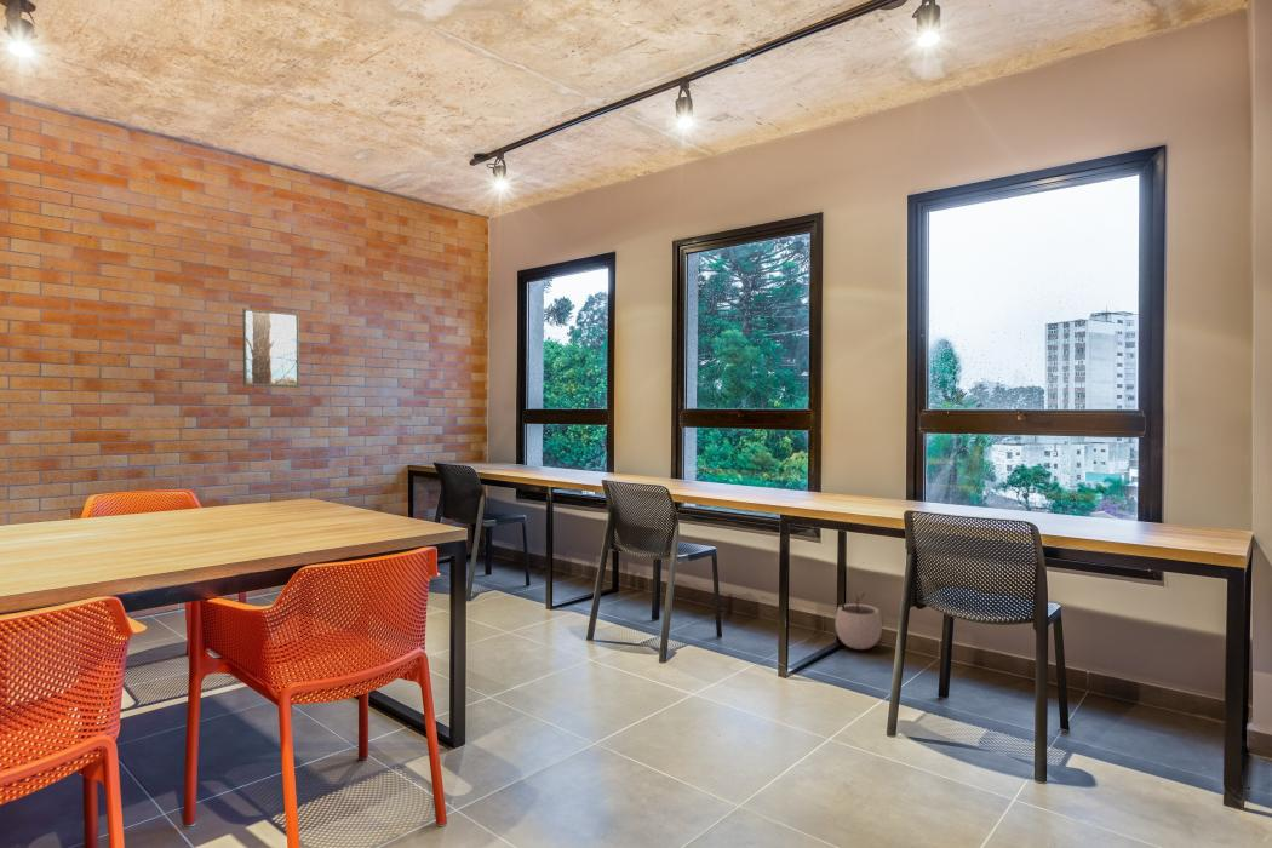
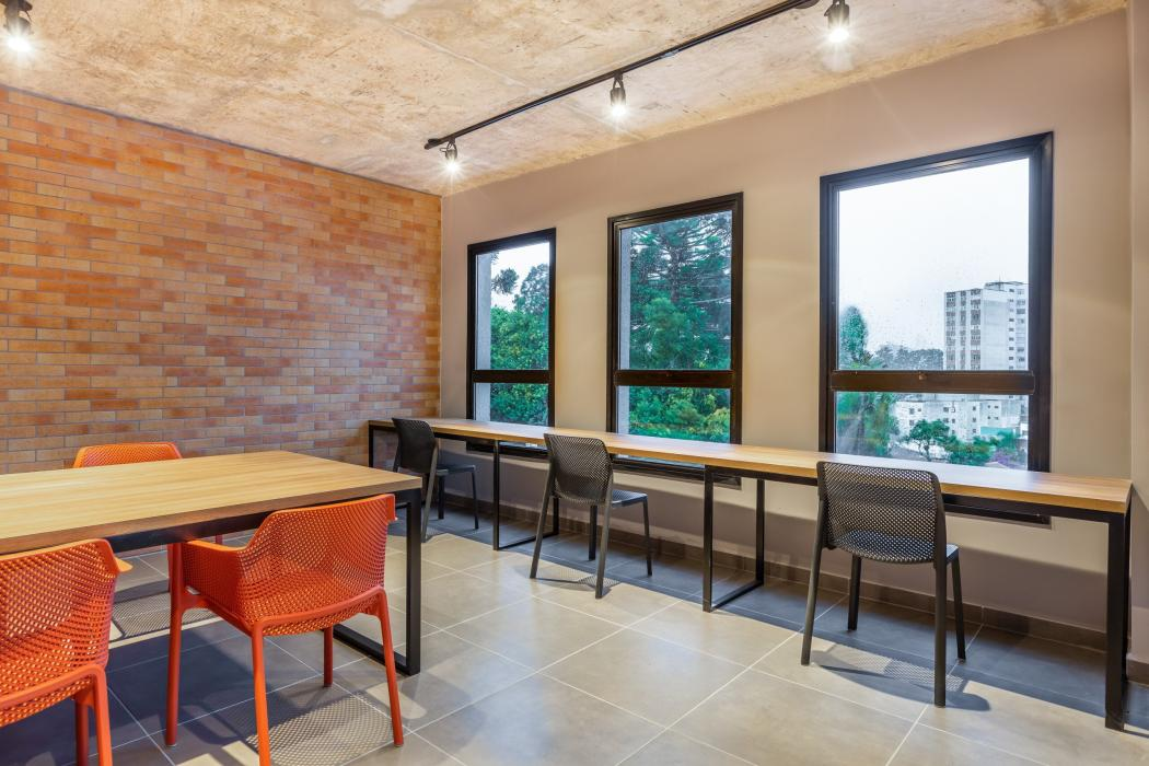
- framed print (271, 348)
- plant pot (858, 619)
